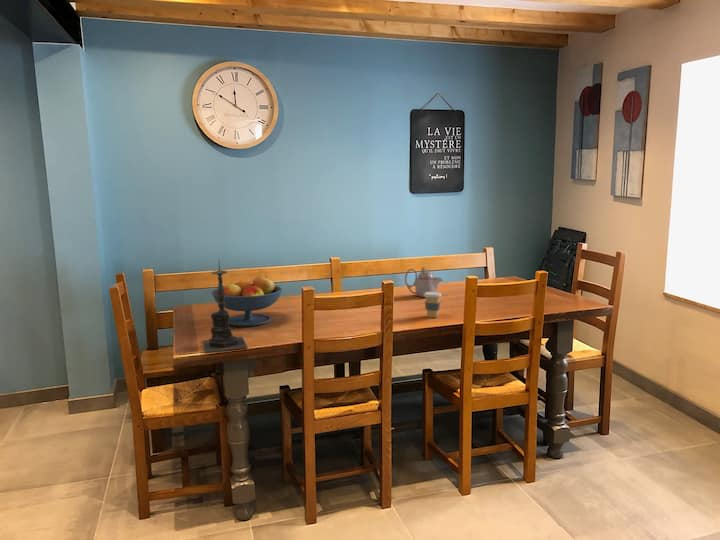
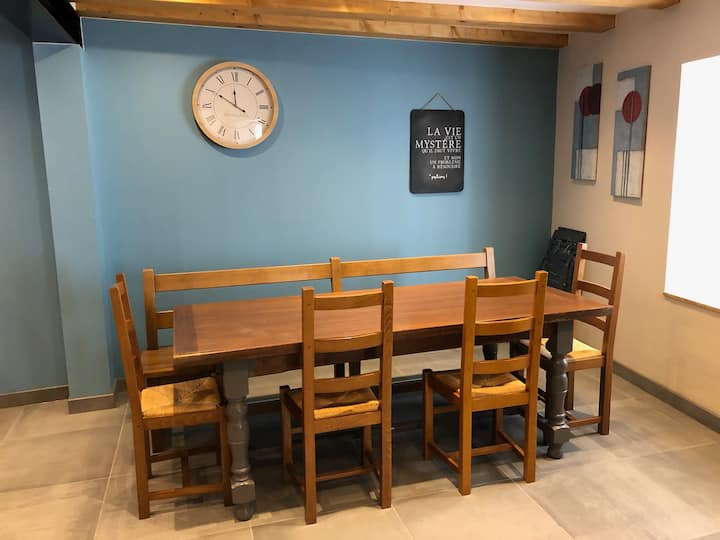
- coffee cup (432, 304)
- fruit bowl (247, 300)
- teapot (423, 281)
- candle holder (222, 302)
